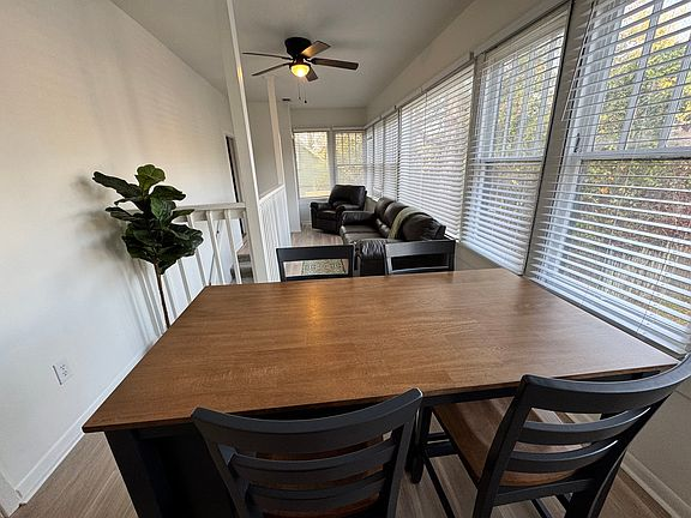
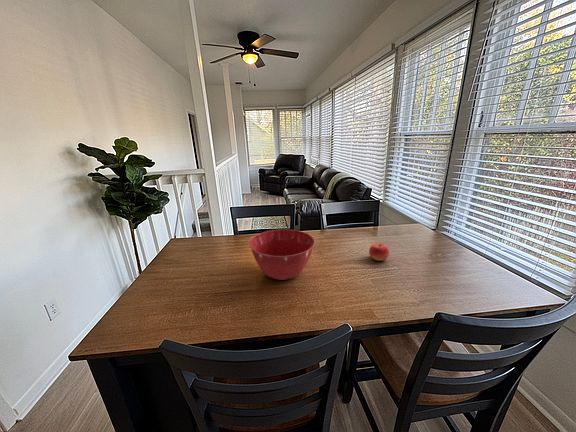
+ fruit (379, 251)
+ mixing bowl (282, 256)
